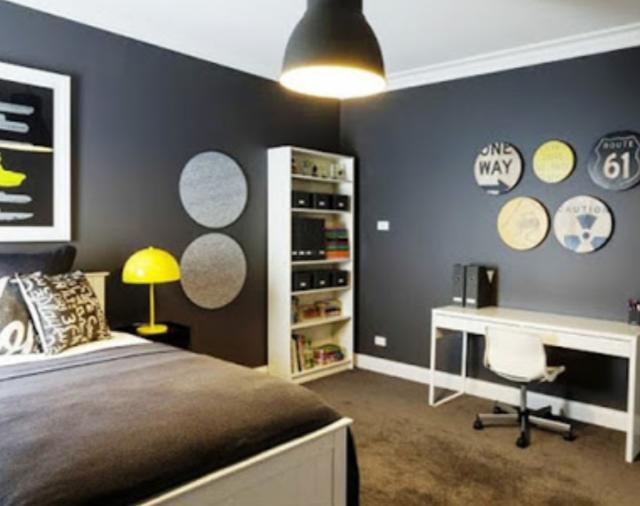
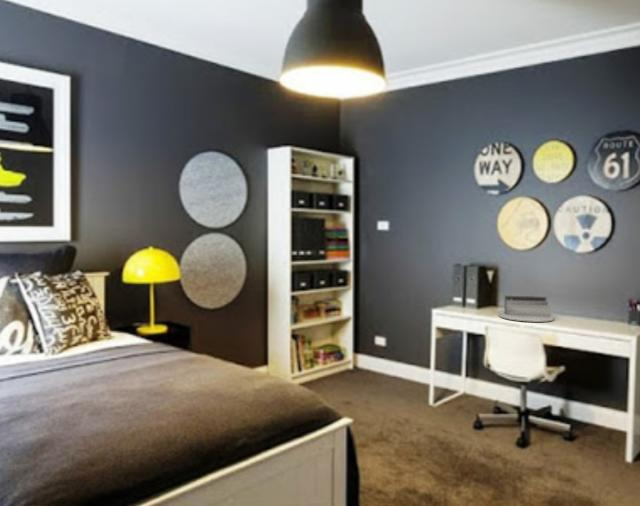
+ desk organizer (526, 307)
